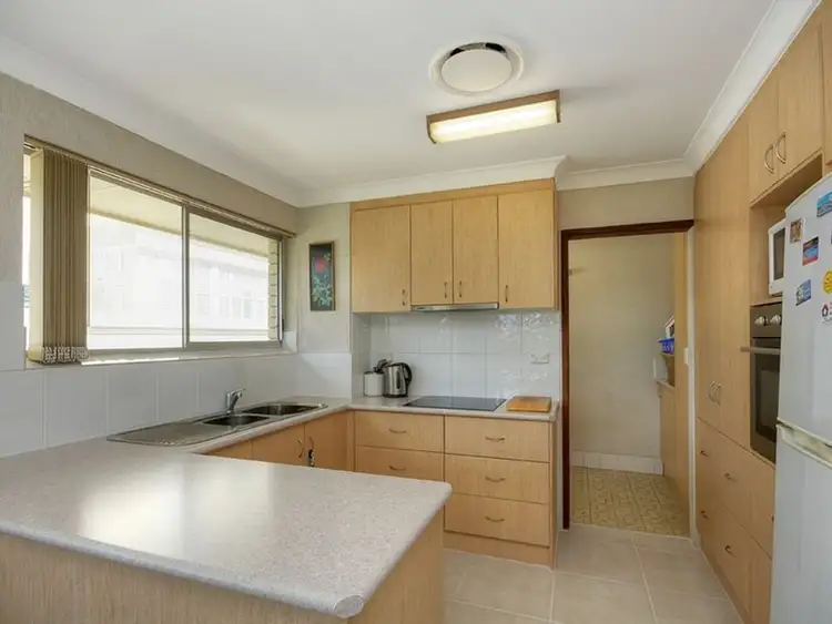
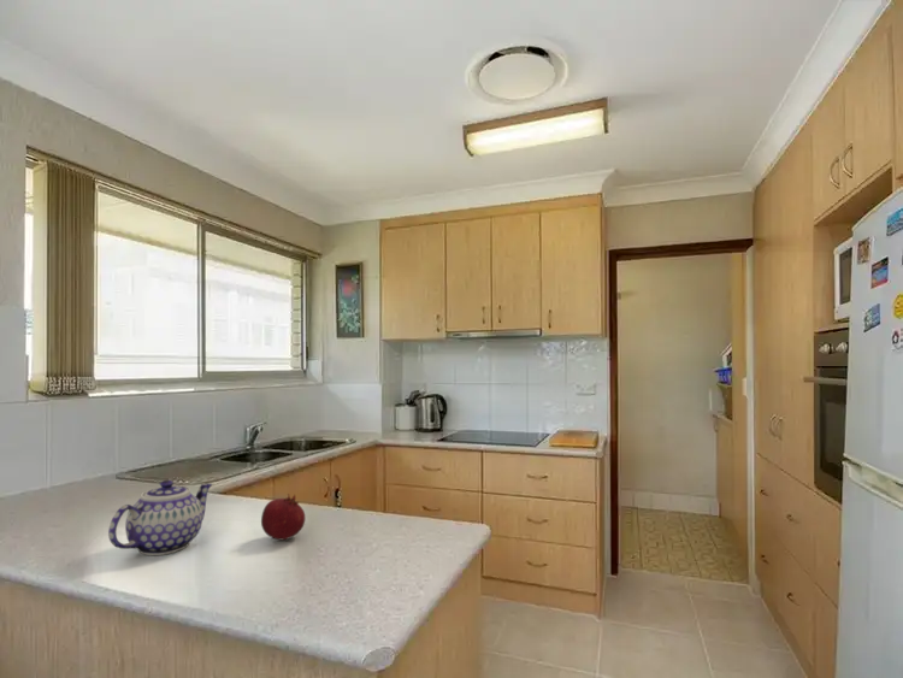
+ fruit (283, 517)
+ teapot (165, 513)
